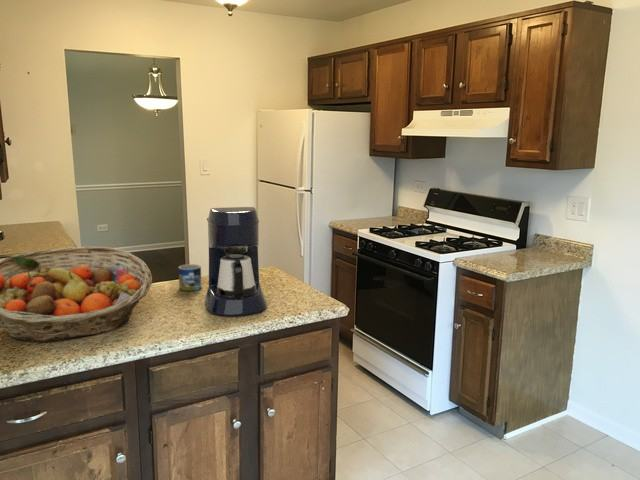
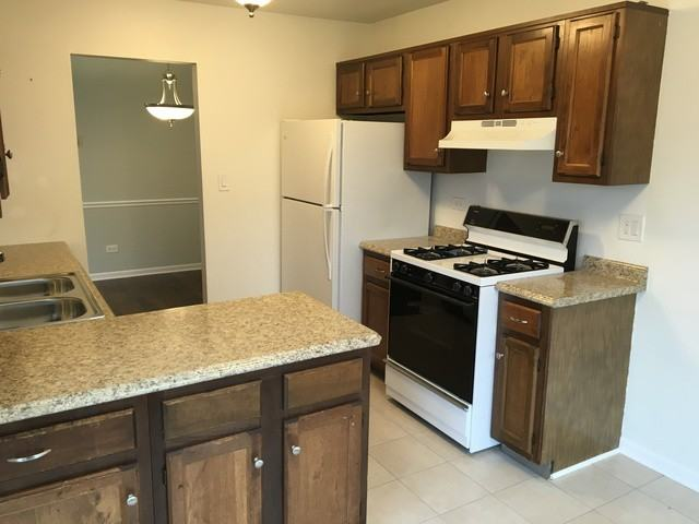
- coffee maker (236, 256)
- mug (189, 276)
- fruit basket (68, 290)
